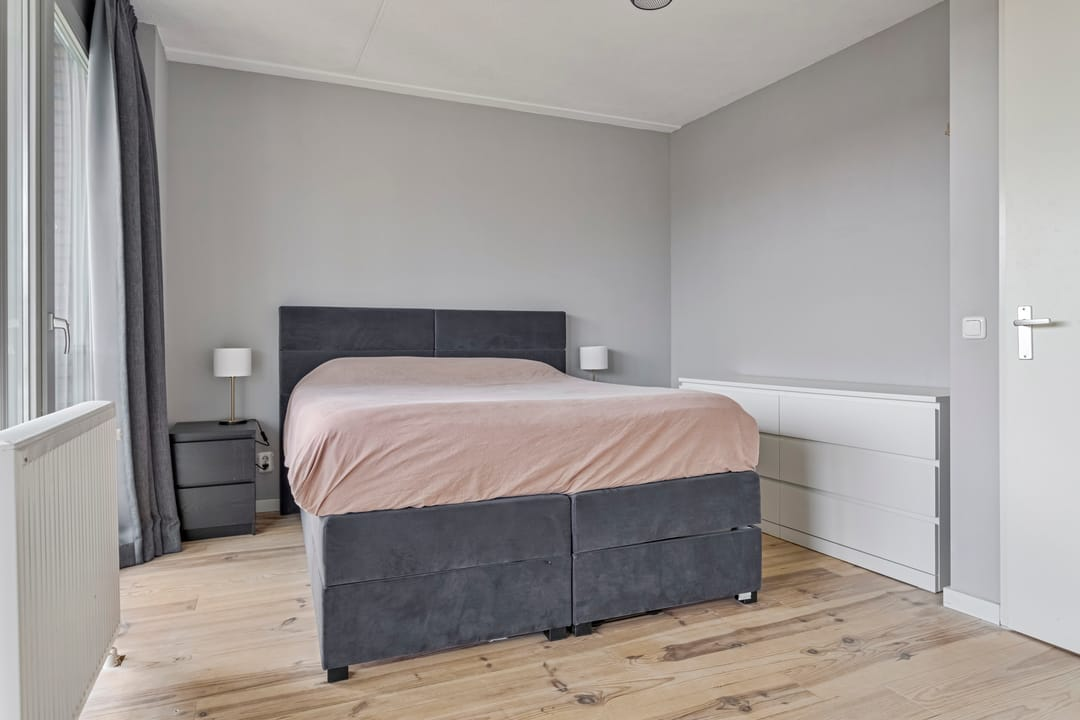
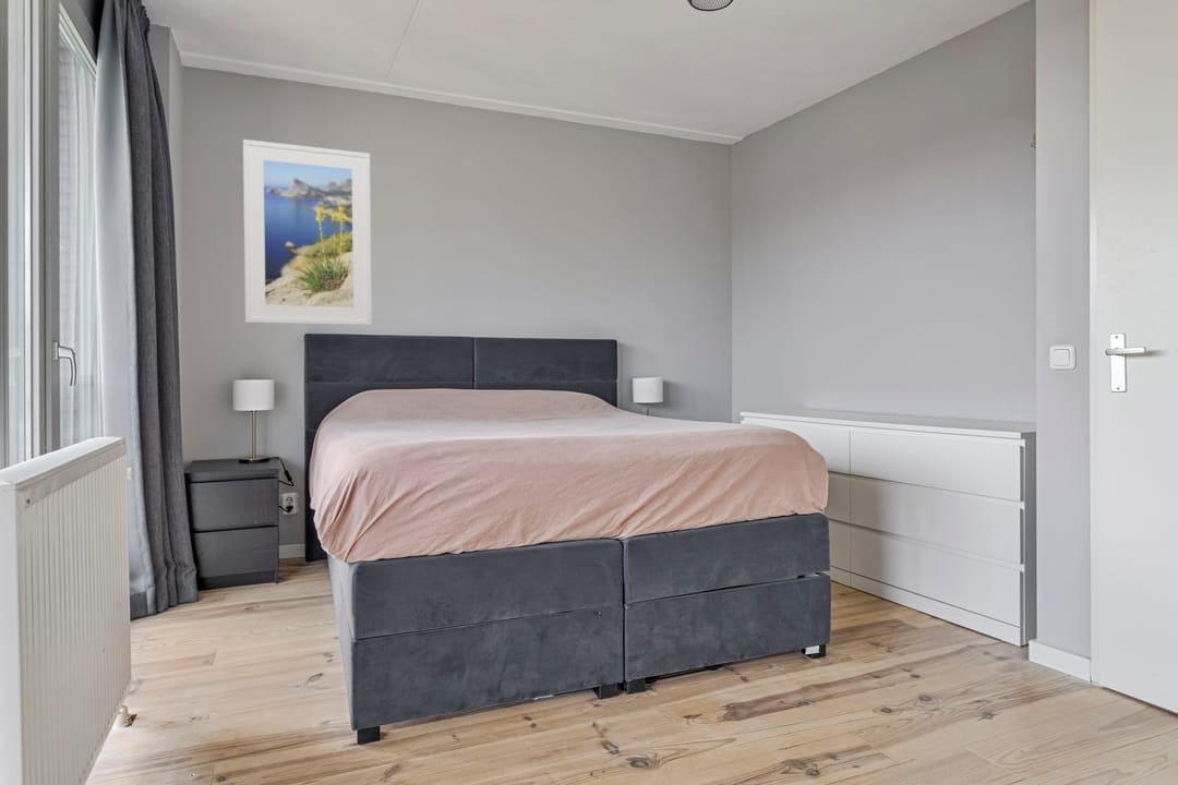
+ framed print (309, 235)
